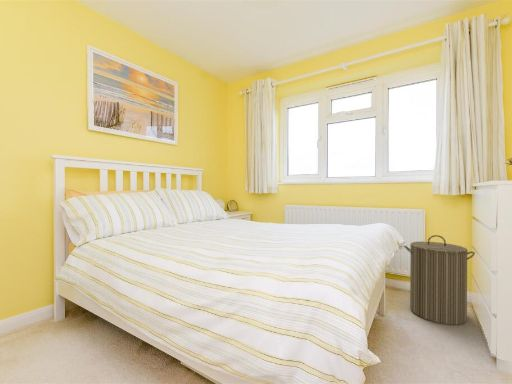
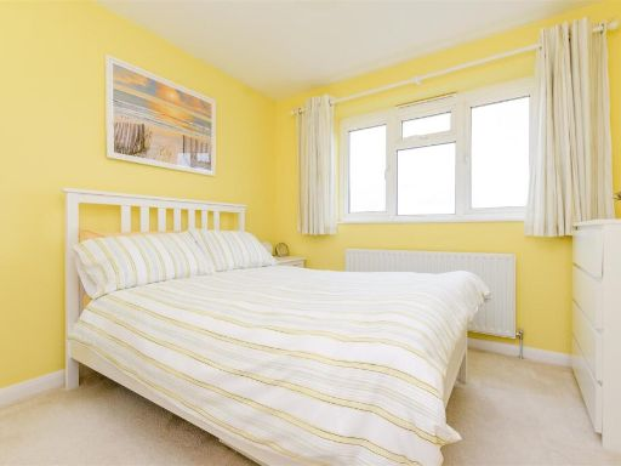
- laundry hamper (437, 274)
